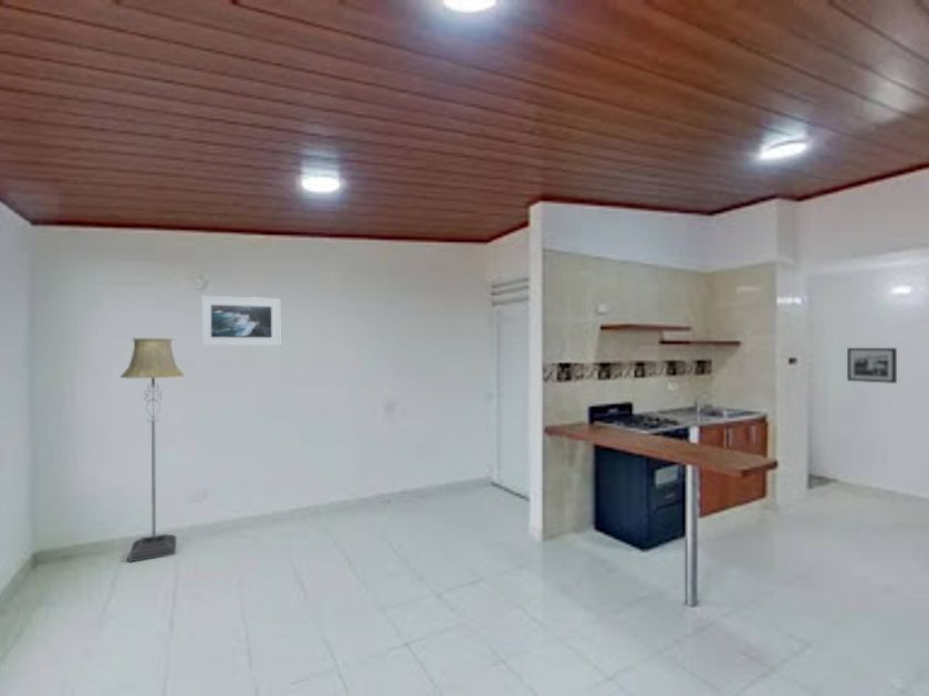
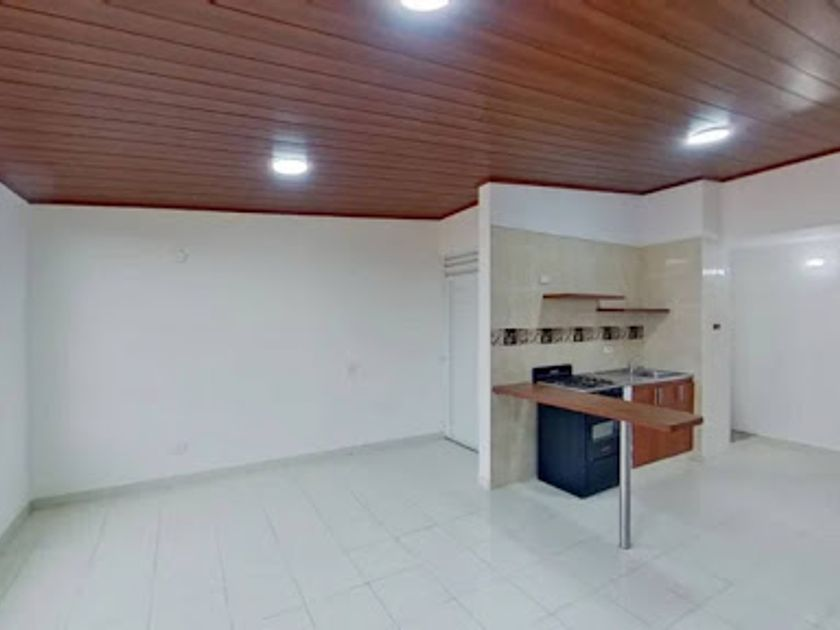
- floor lamp (153, 445)
- picture frame (870, 365)
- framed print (241, 321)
